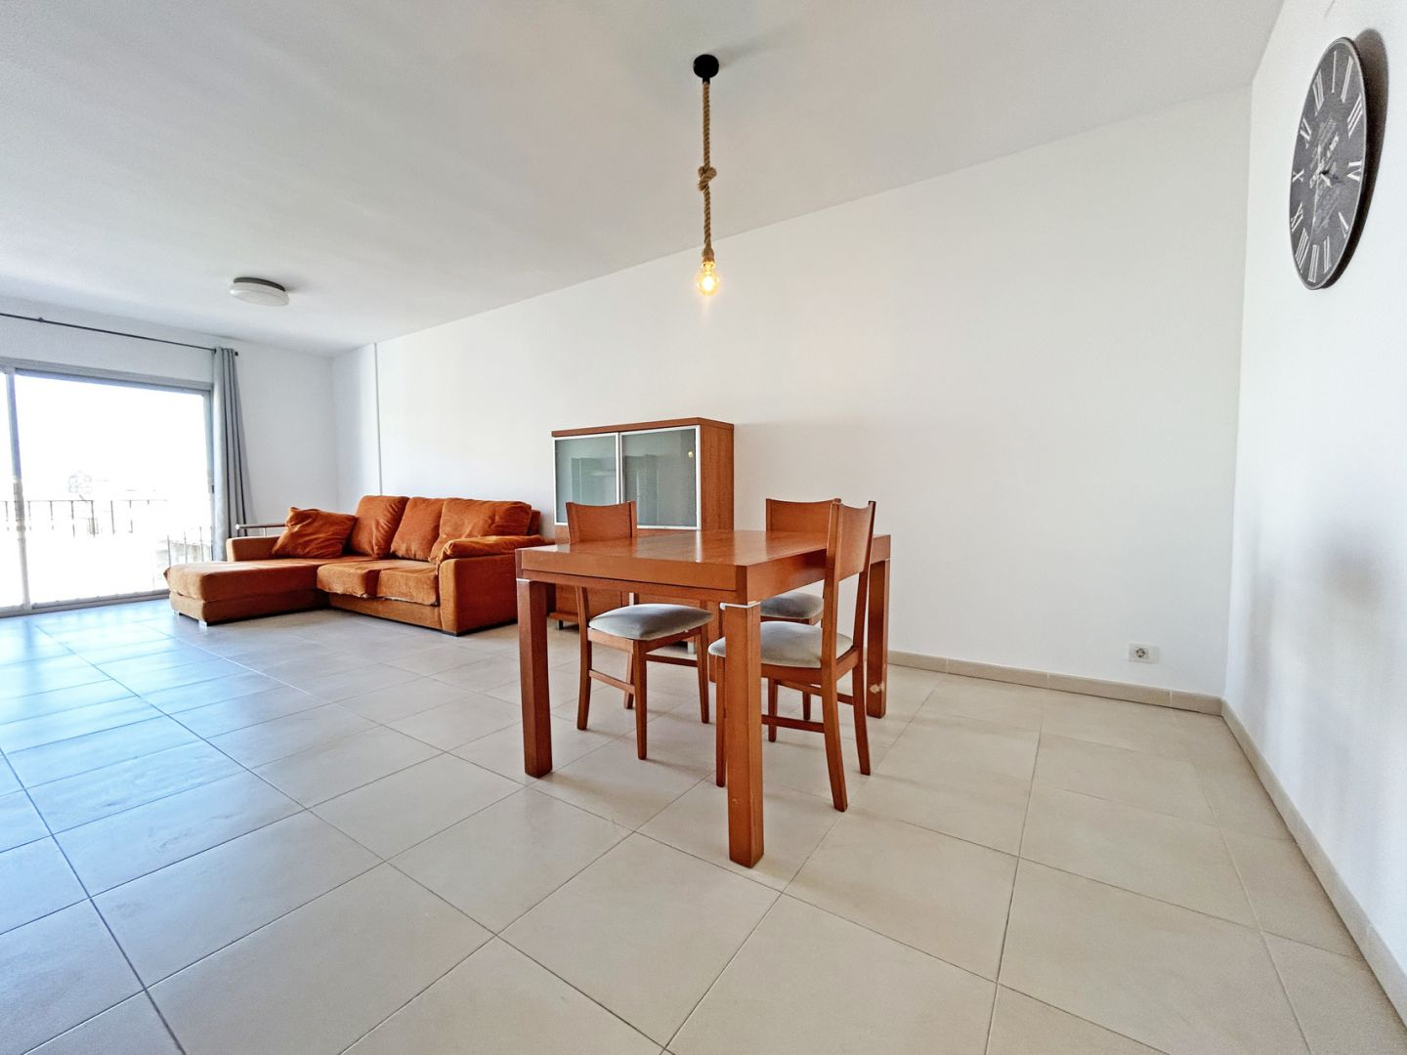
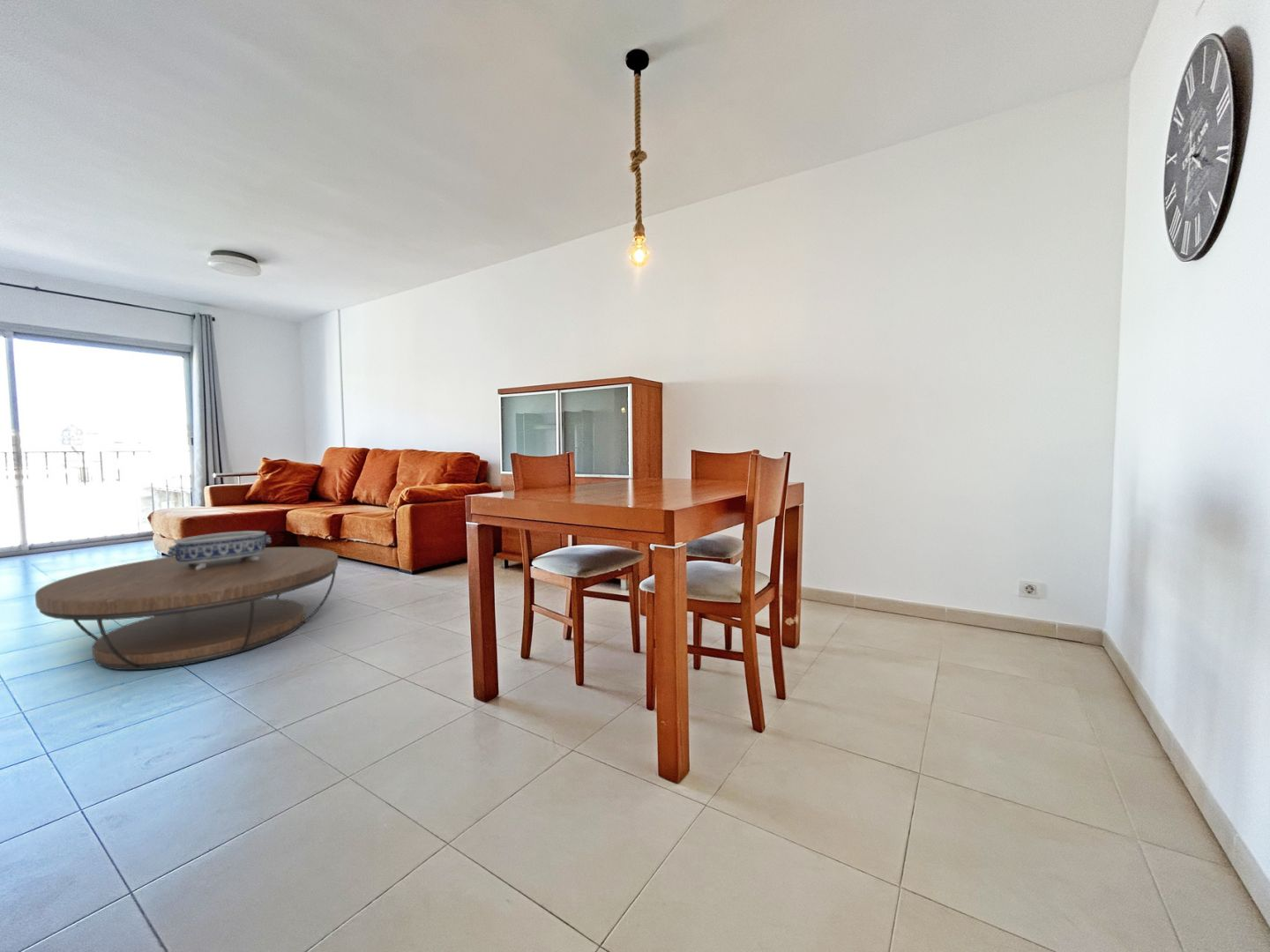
+ coffee table (211, 601)
+ decorative bowl (222, 548)
